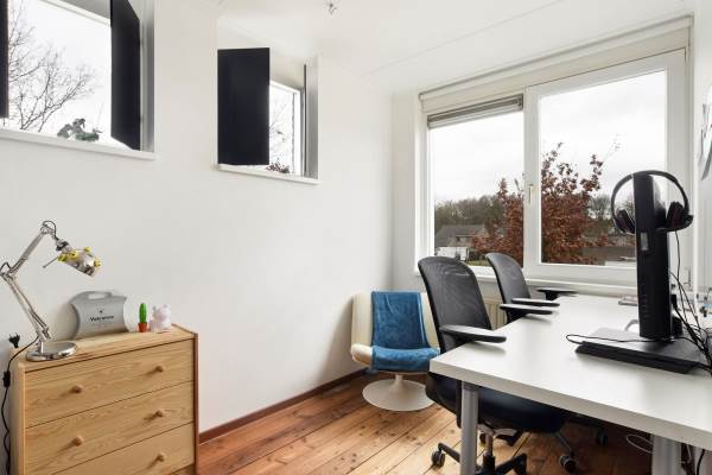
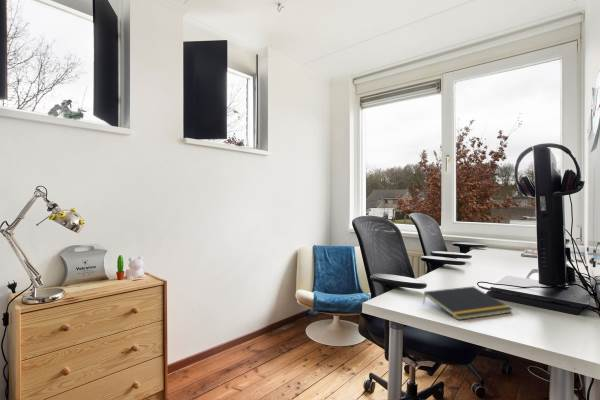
+ notepad (466, 301)
